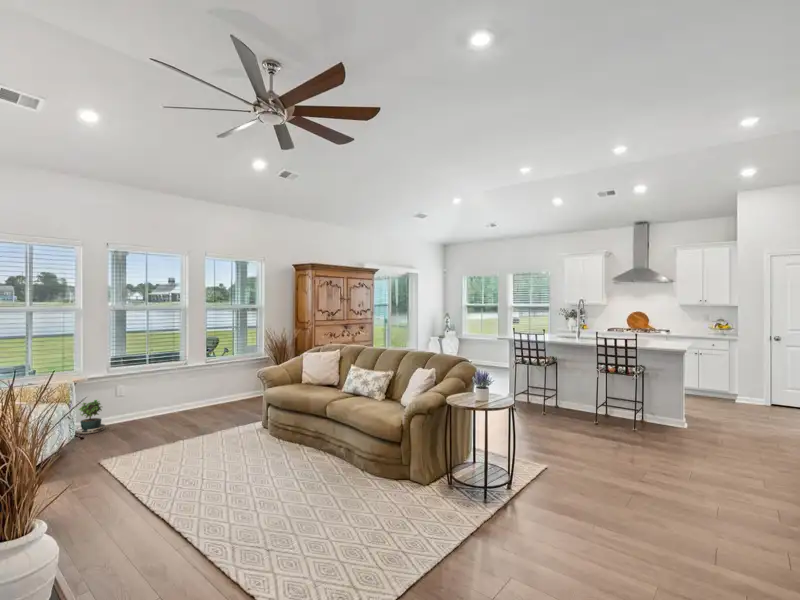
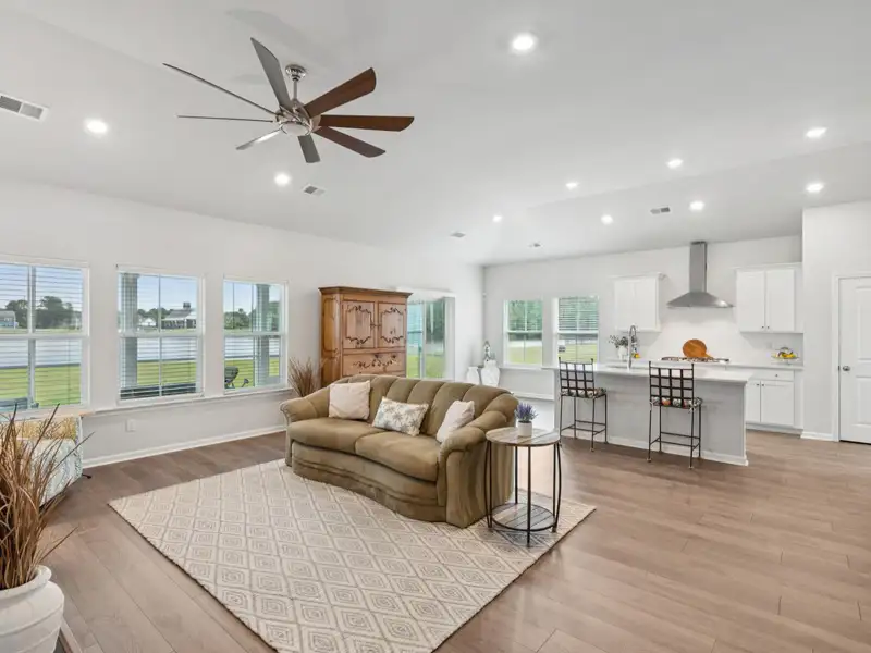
- potted plant (90, 415)
